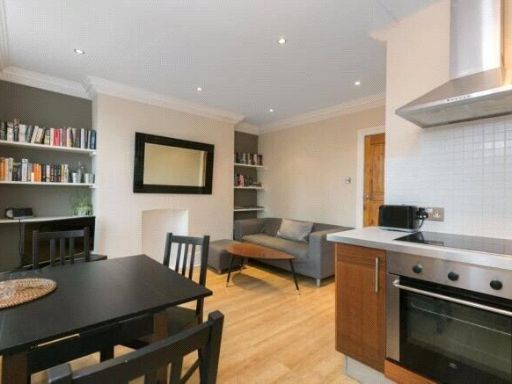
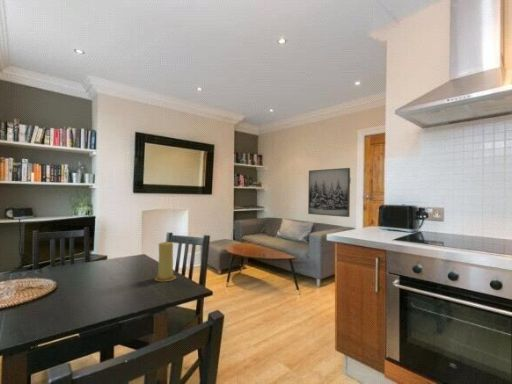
+ candle (165, 260)
+ wall art (327, 192)
